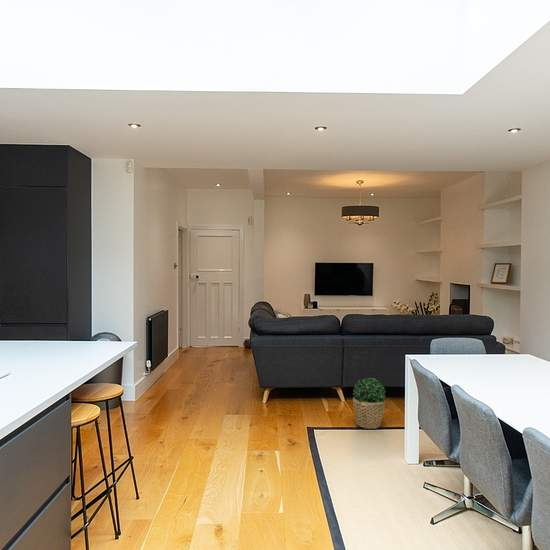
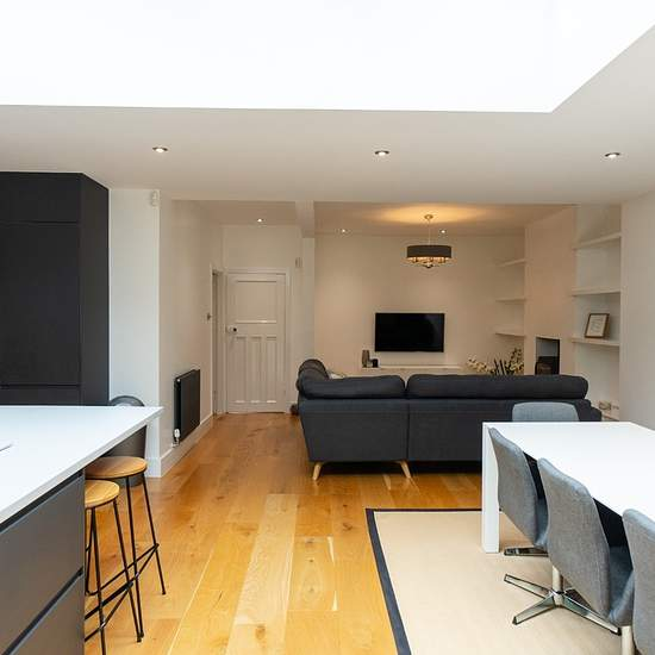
- potted plant (368, 401)
